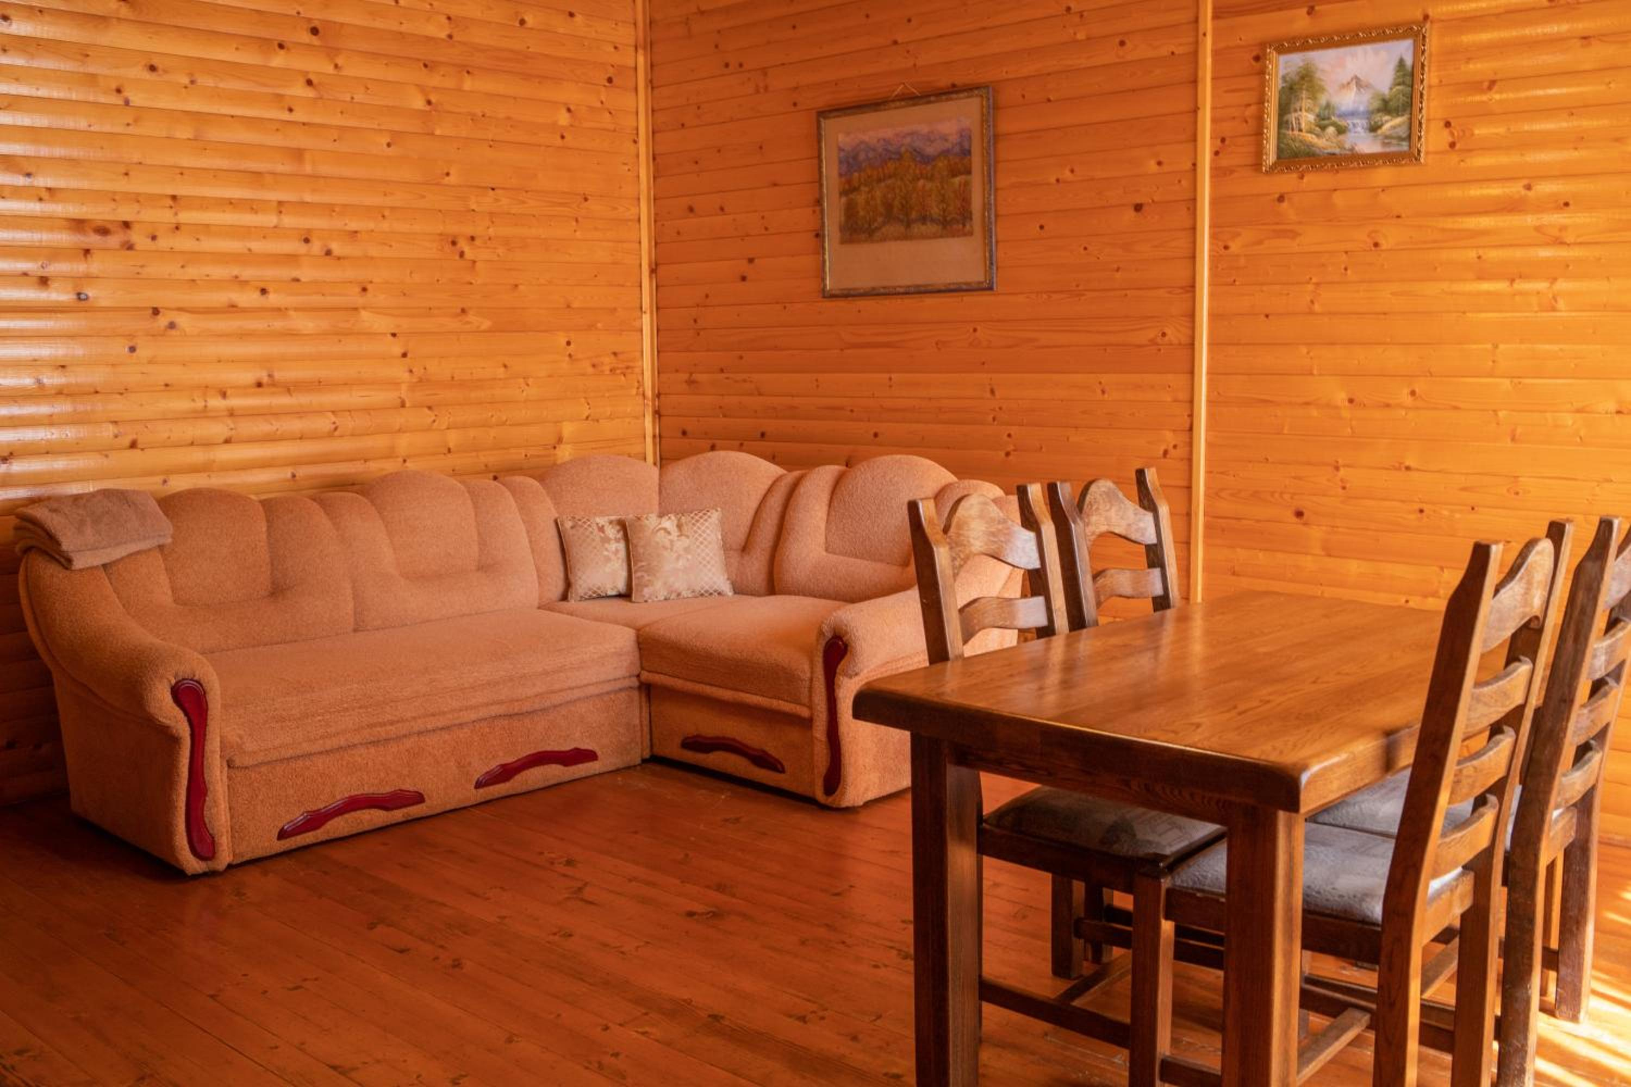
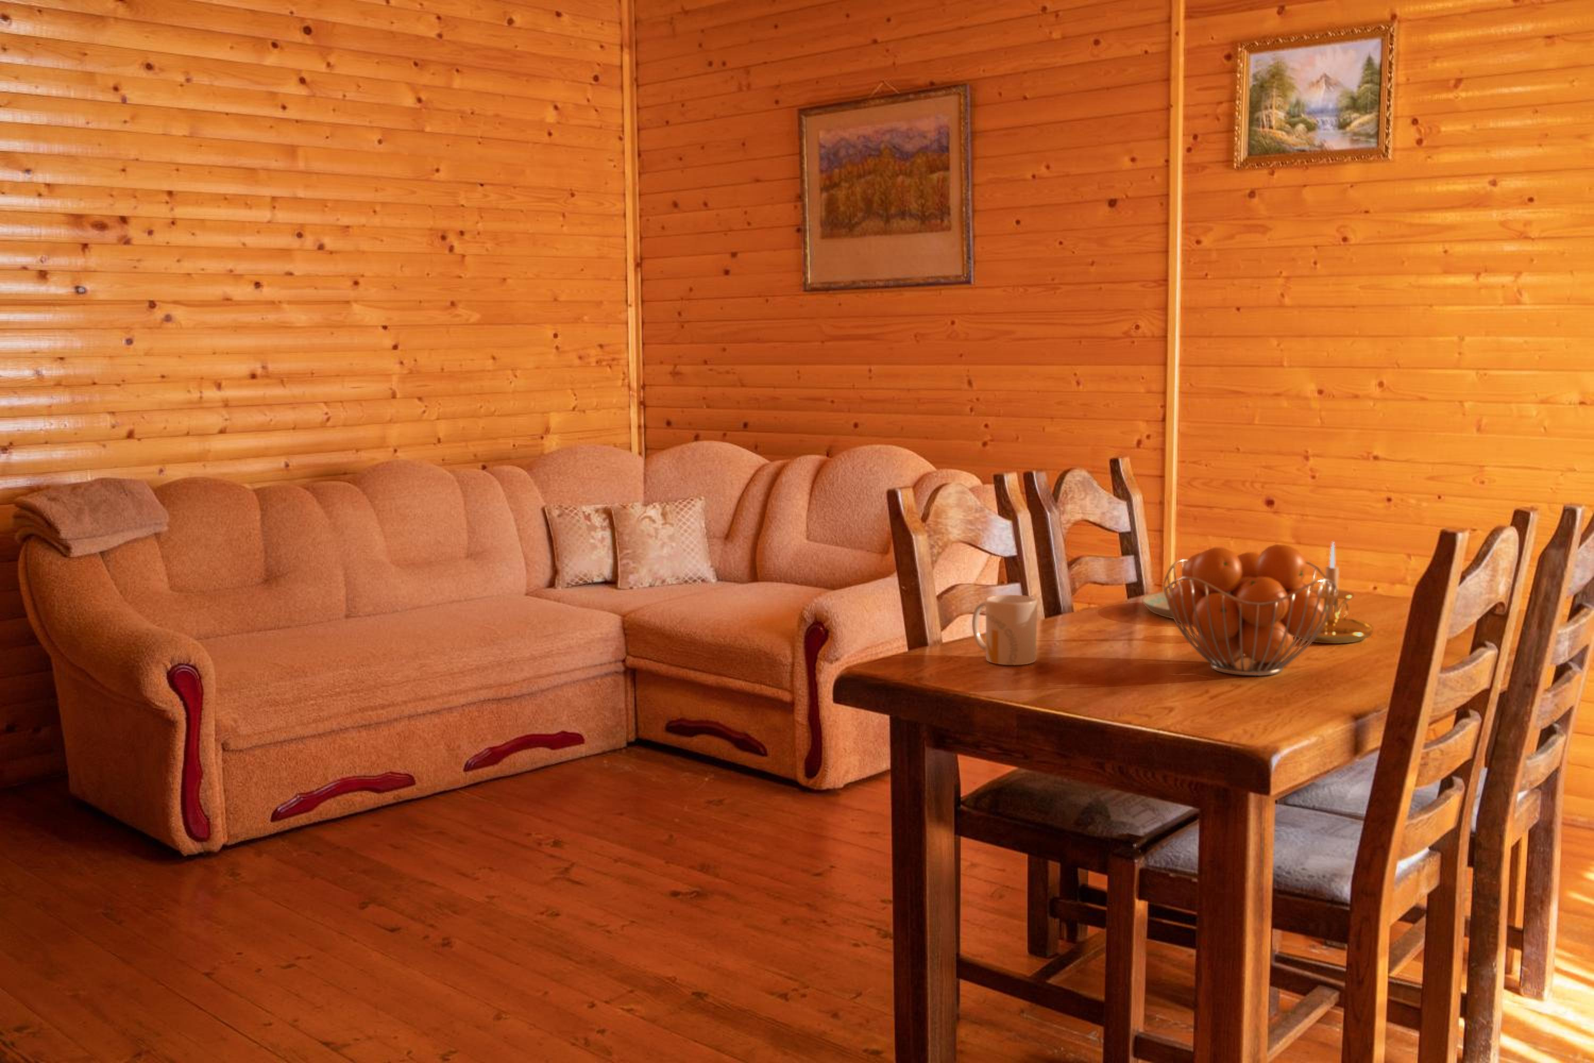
+ fruit basket (1248, 606)
+ plate (1173, 618)
+ mug (1001, 629)
+ candle holder (1332, 590)
